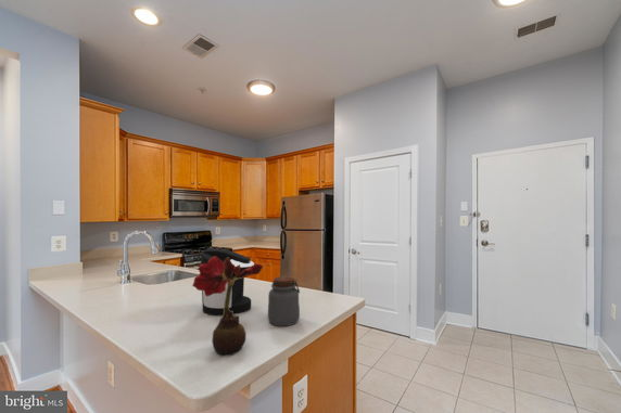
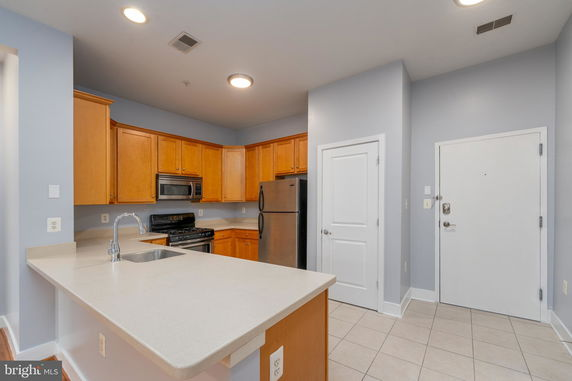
- flower (226, 298)
- coffee maker (227, 283)
- jar (283, 298)
